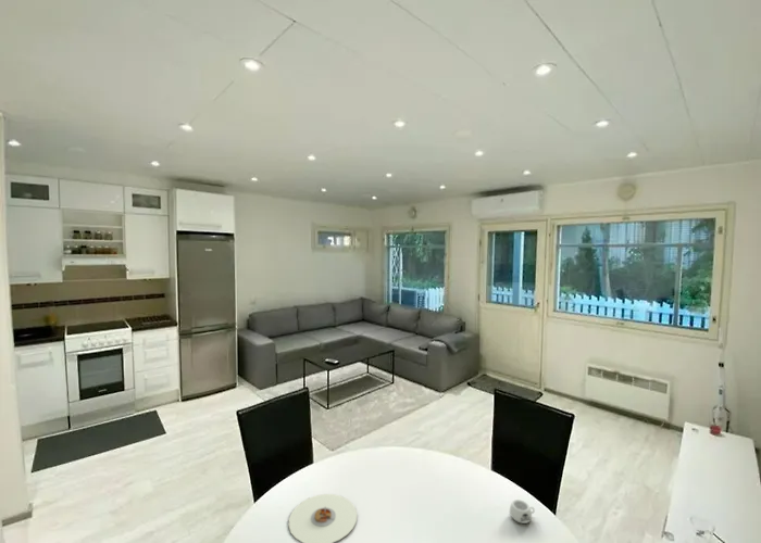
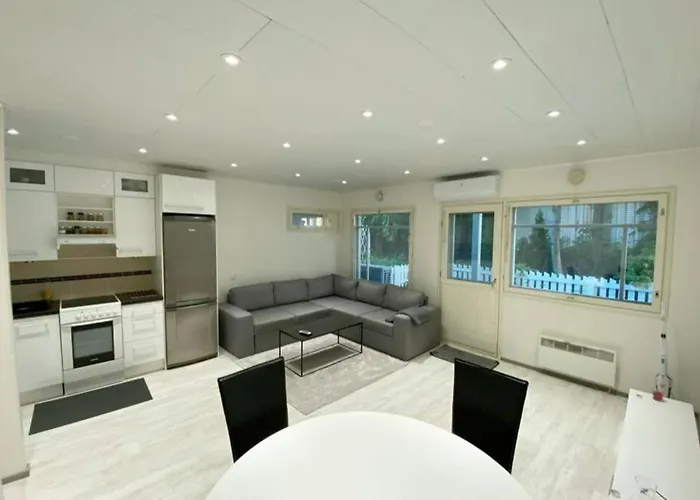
- plate (323, 514)
- mug (522, 510)
